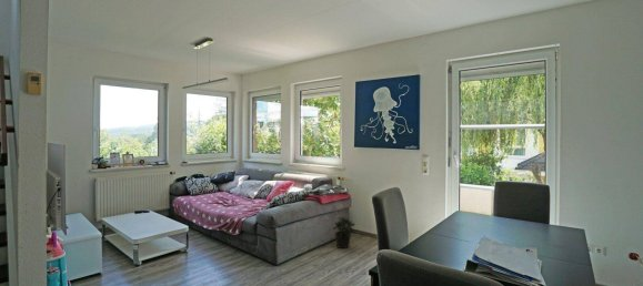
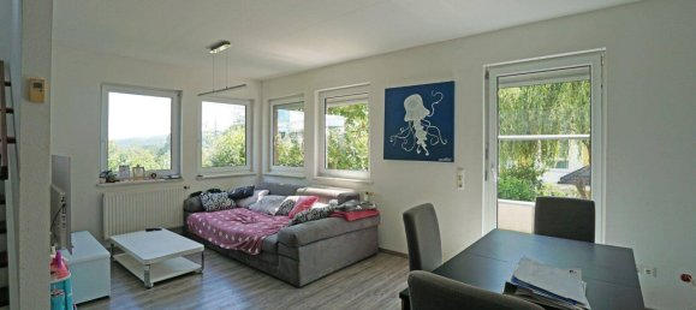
- potted plant (343, 231)
